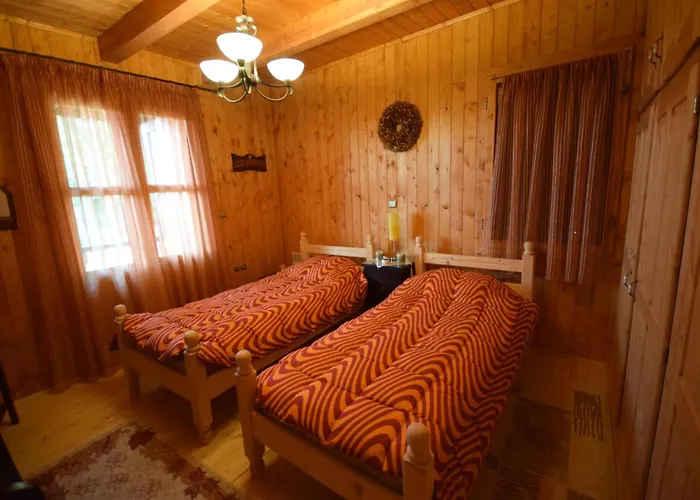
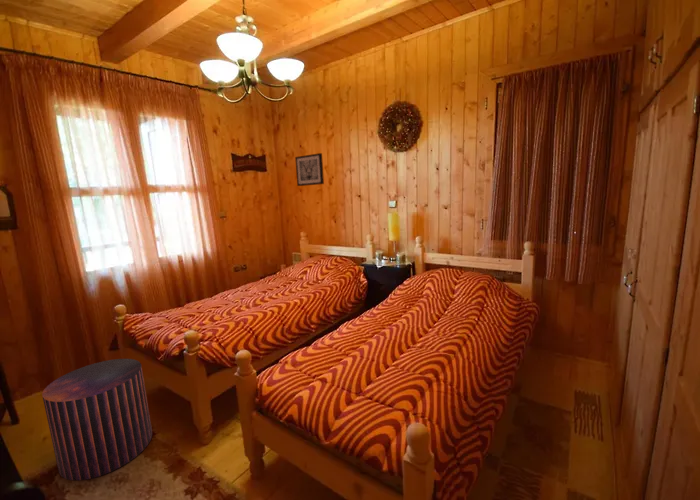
+ stool (102, 413)
+ wall art (309, 170)
